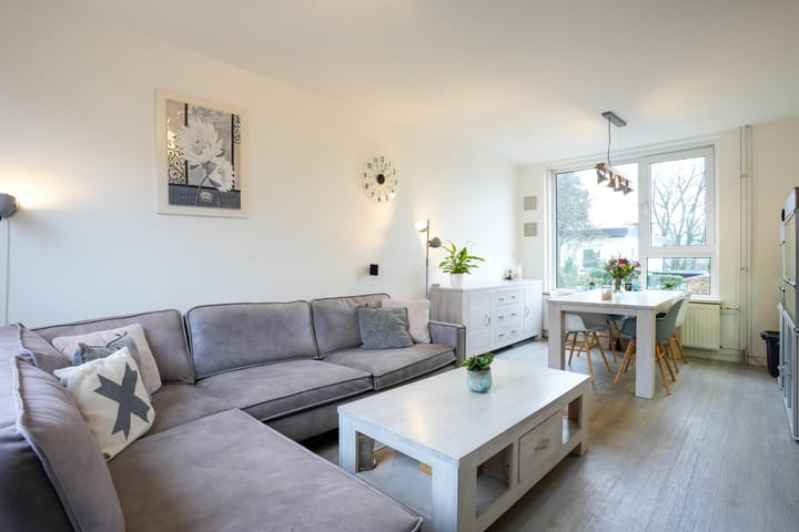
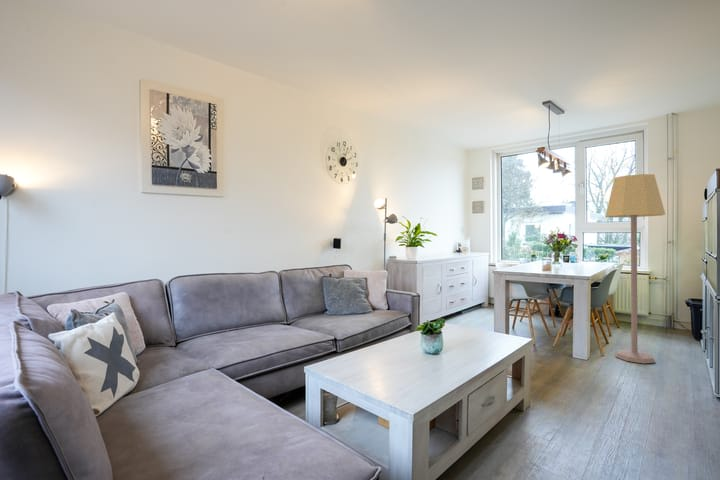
+ lamp (634, 267)
